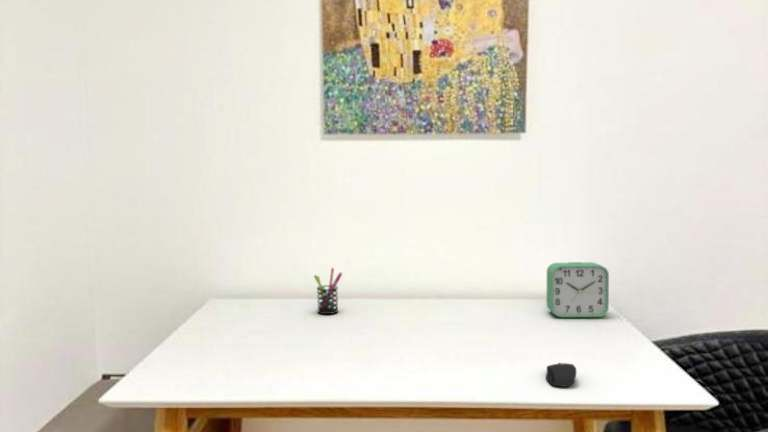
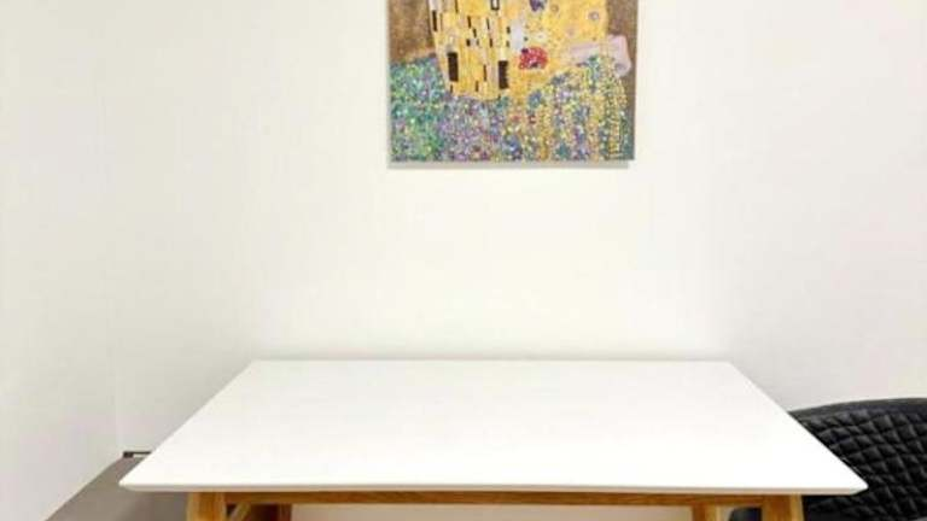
- alarm clock (576, 289)
- pen holder (326, 290)
- mouse (560, 371)
